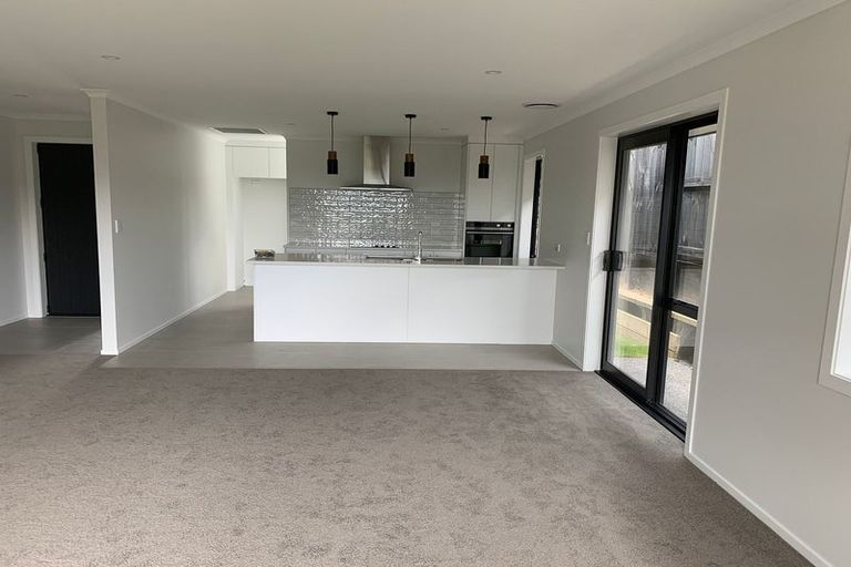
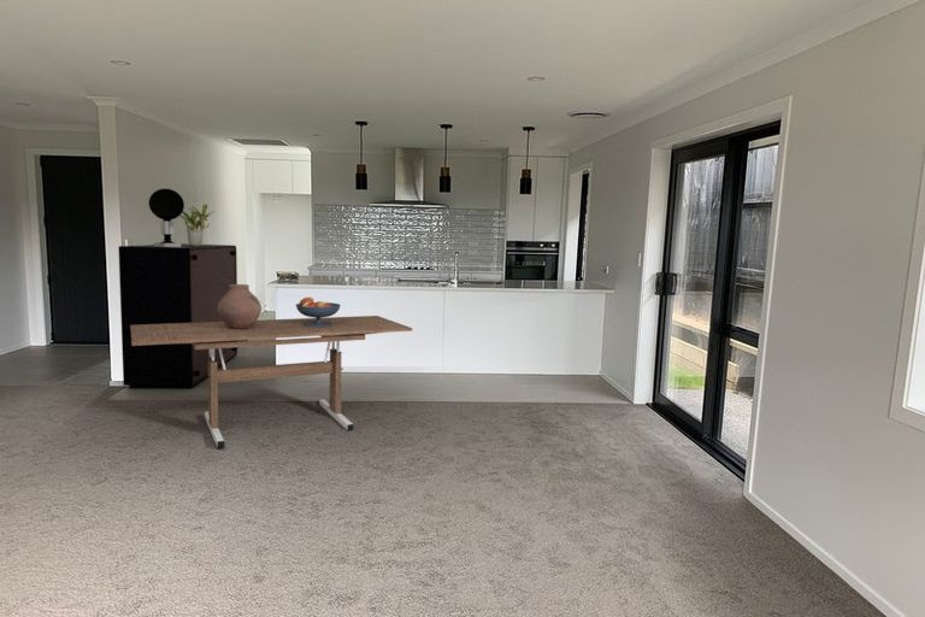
+ storage cabinet (187, 308)
+ table lamp (166, 217)
+ fruit bowl (318, 311)
+ dining table (276, 375)
+ potted plant (198, 224)
+ vase (240, 306)
